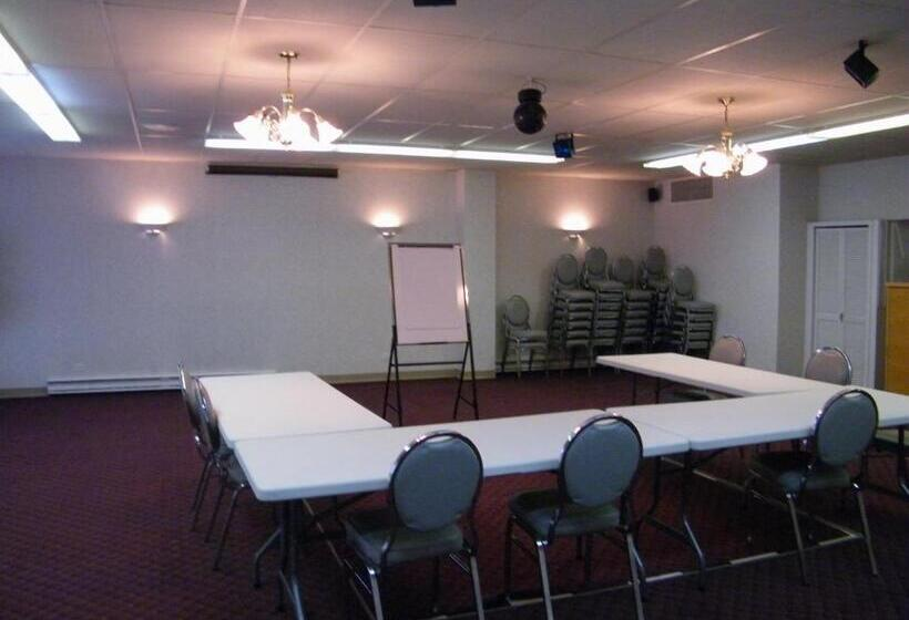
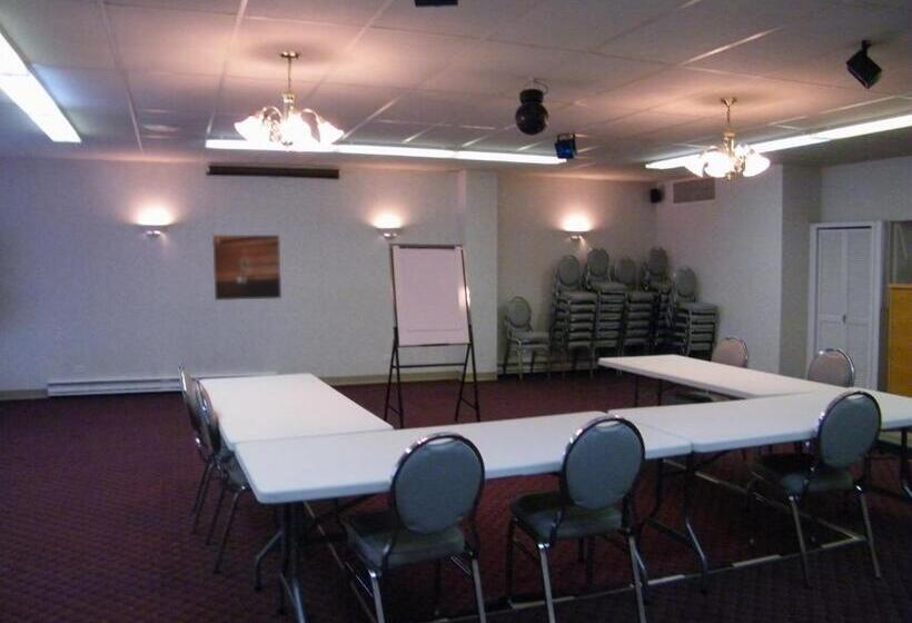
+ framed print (247, 267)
